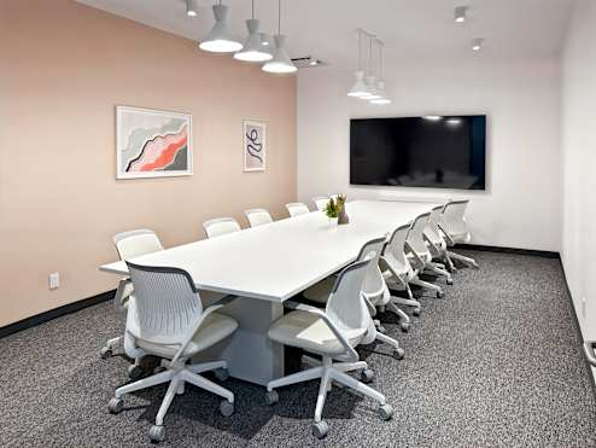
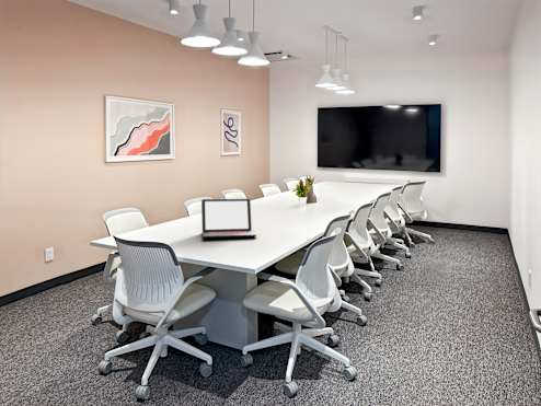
+ laptop (228, 217)
